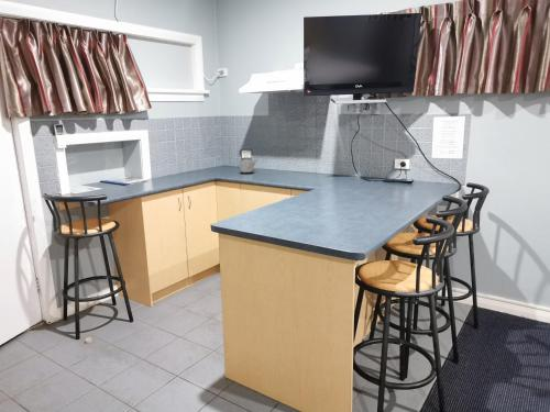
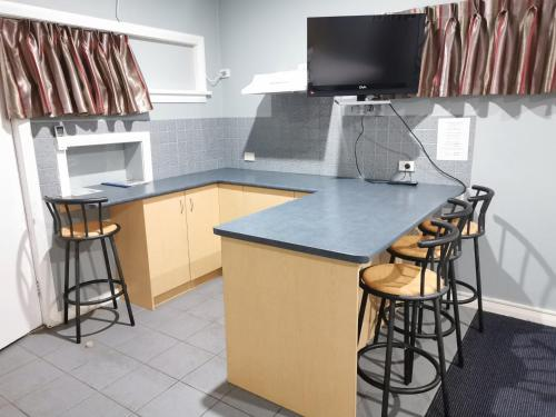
- kettle (249, 160)
